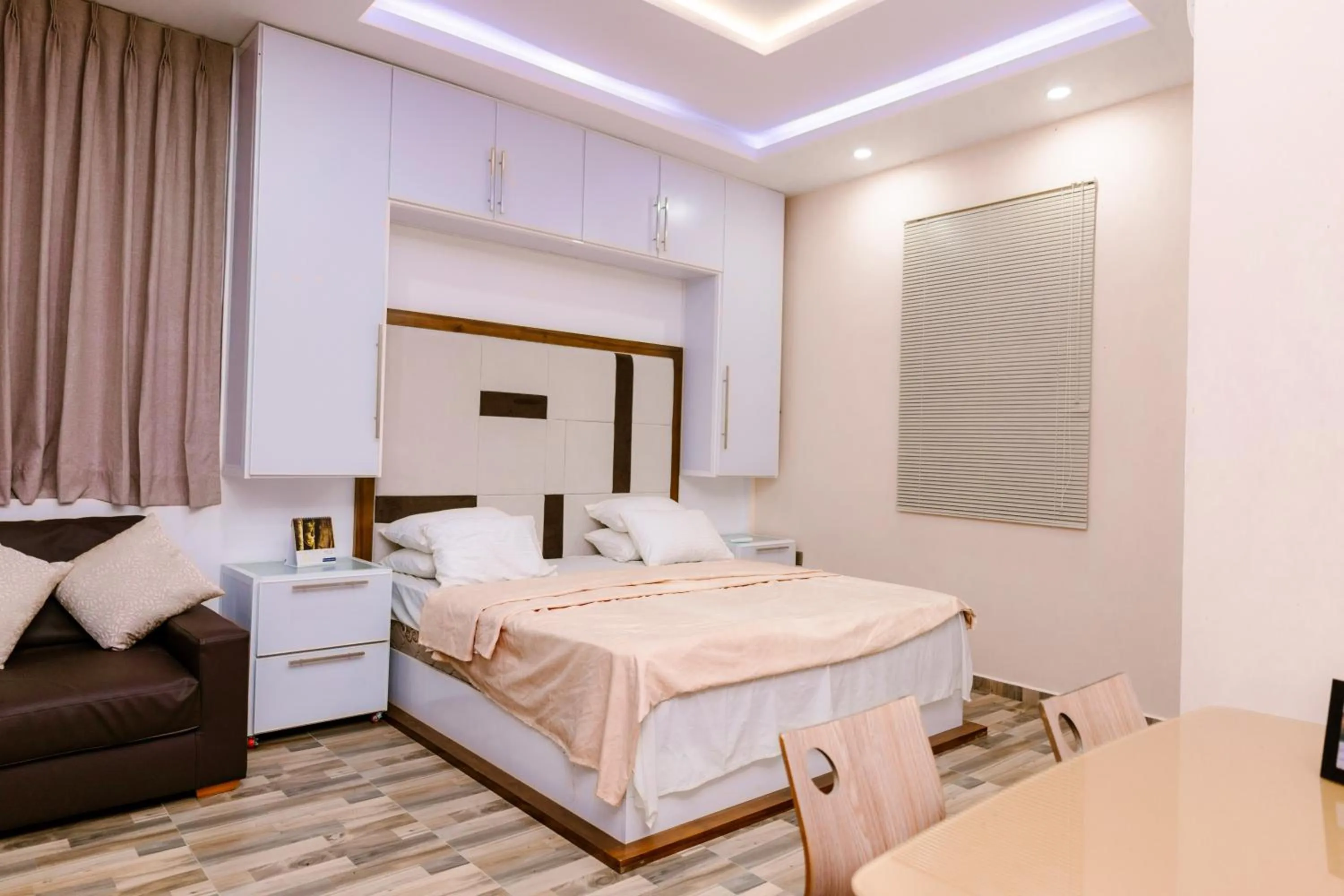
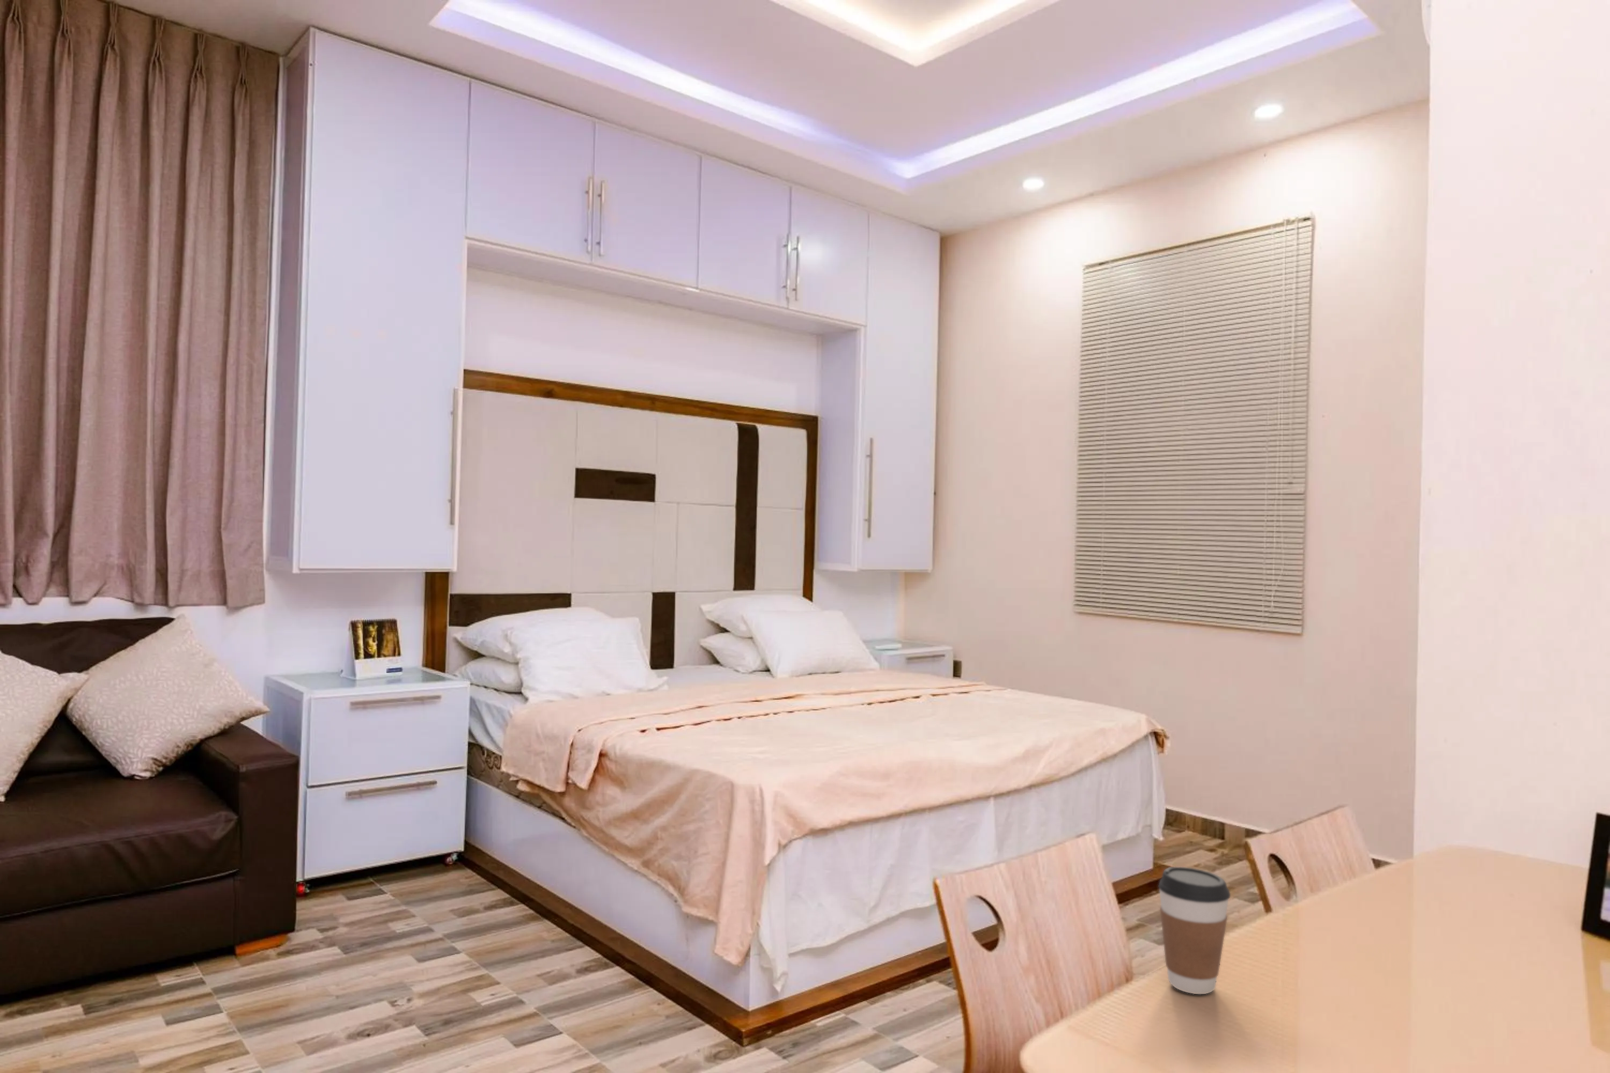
+ coffee cup (1193, 929)
